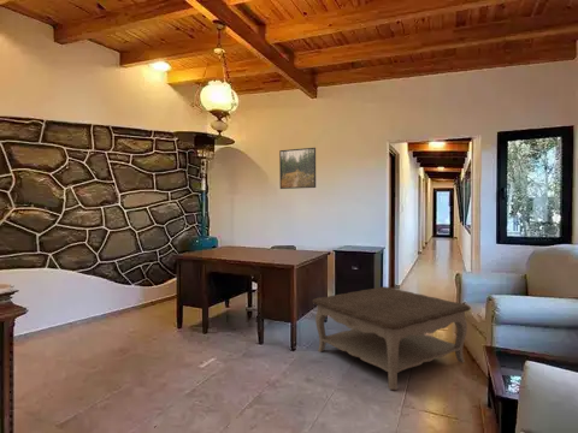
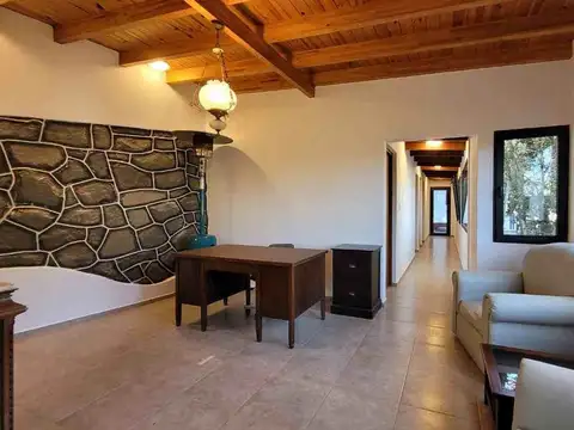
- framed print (297, 168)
- coffee table (388, 328)
